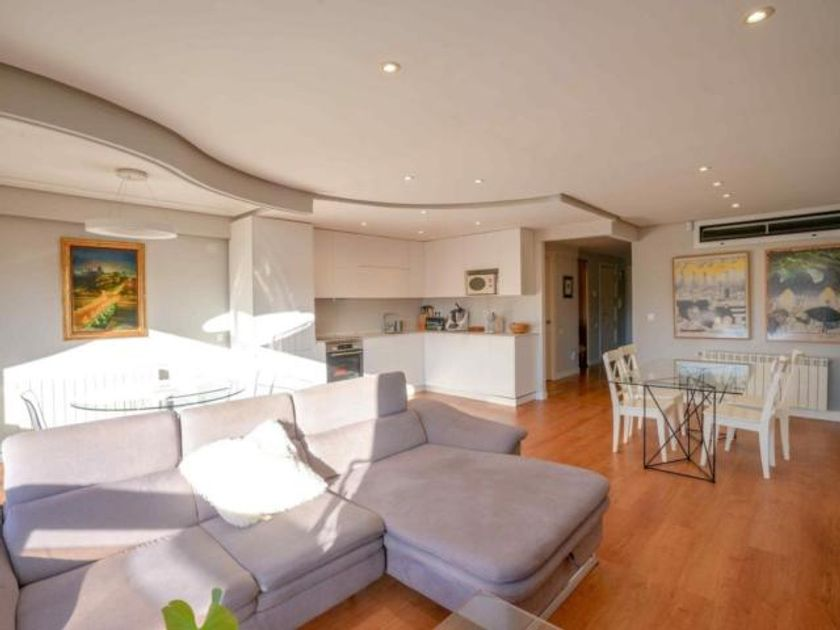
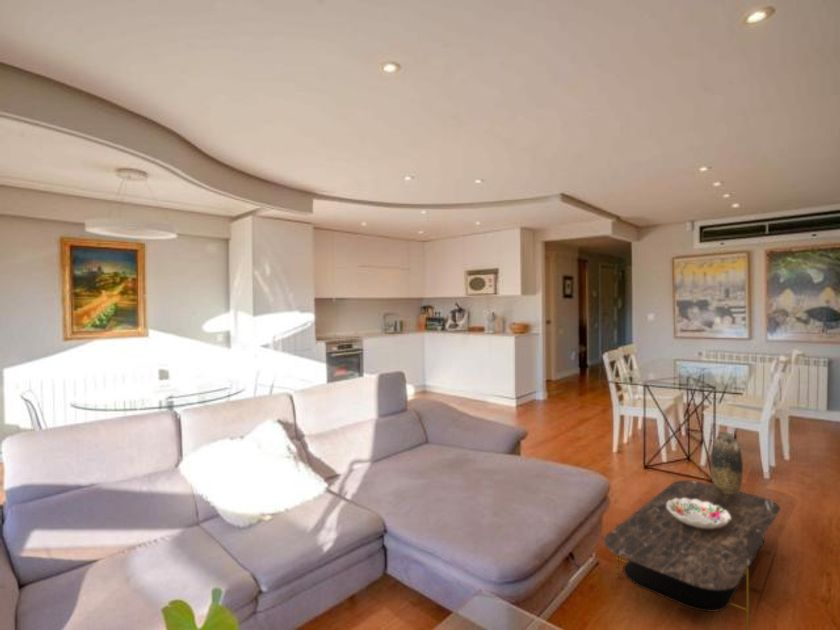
+ coffee table (698, 546)
+ vase (726, 463)
+ decorative bowl (697, 515)
